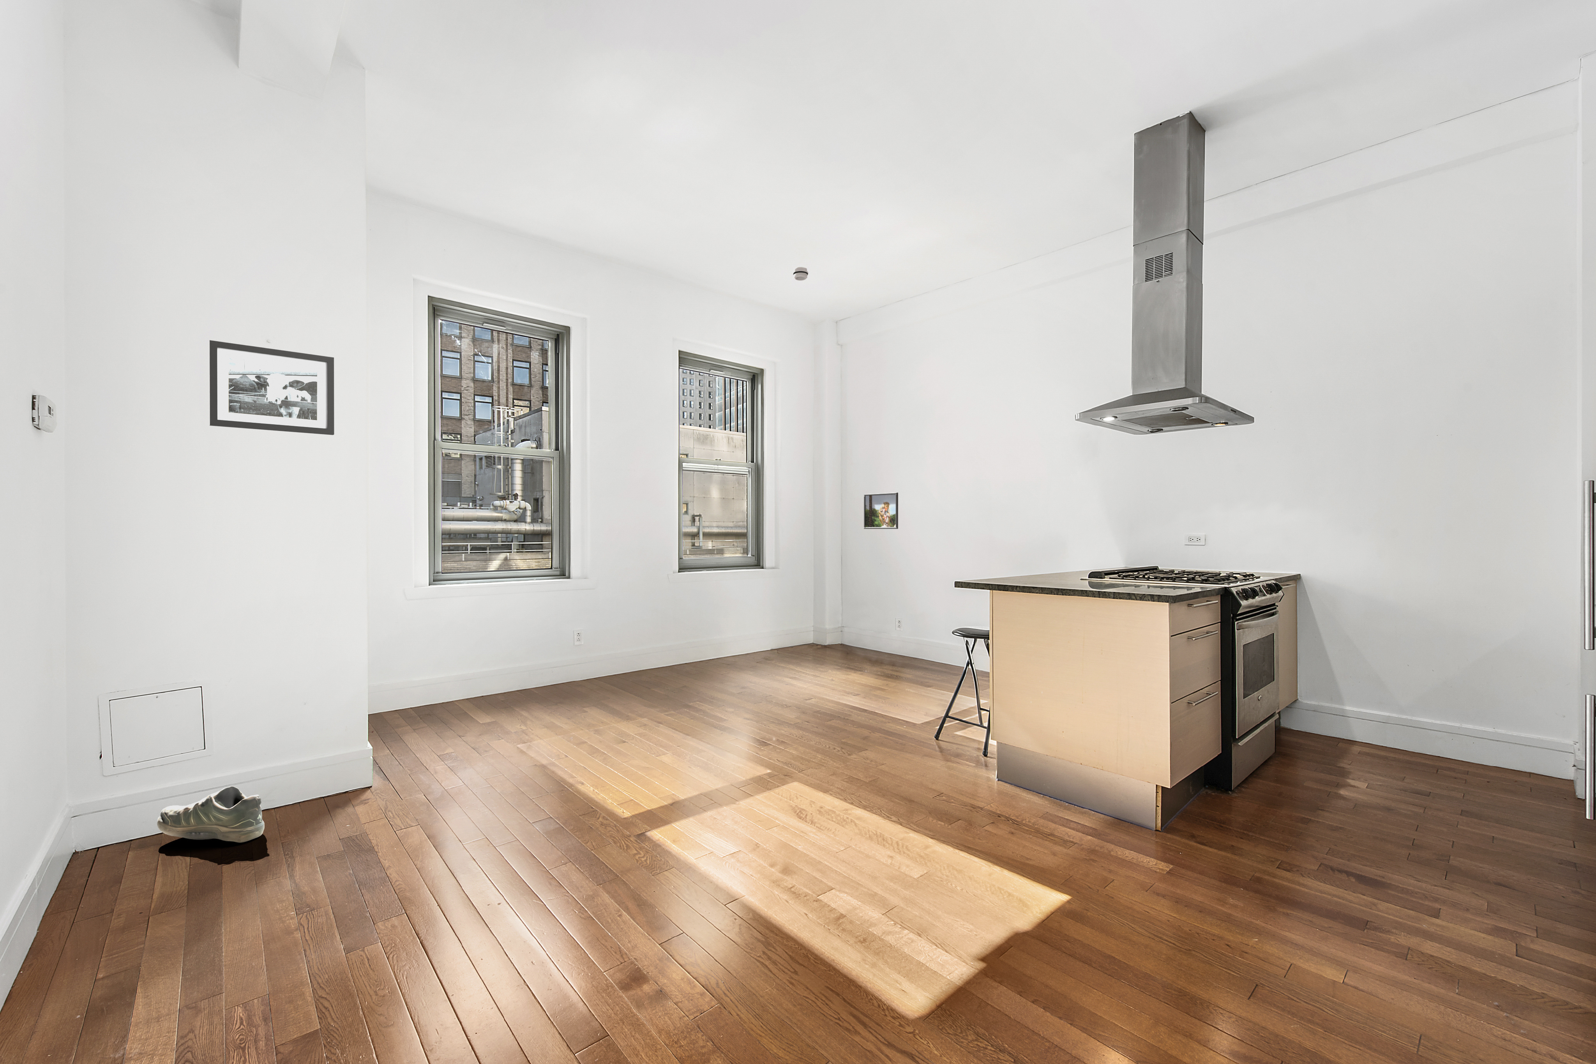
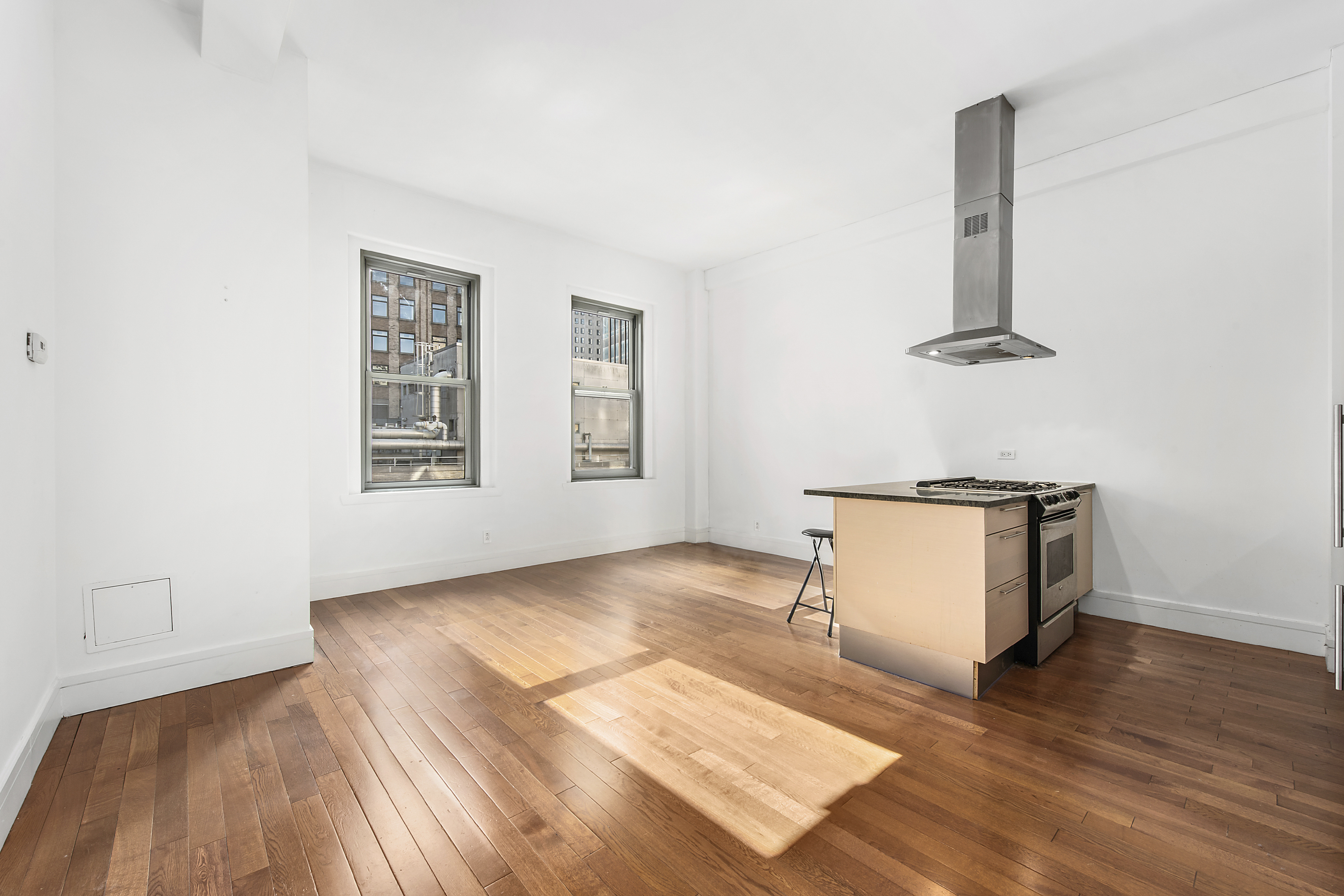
- shoe (211, 812)
- smoke detector (800, 274)
- picture frame (274, 390)
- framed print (881, 511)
